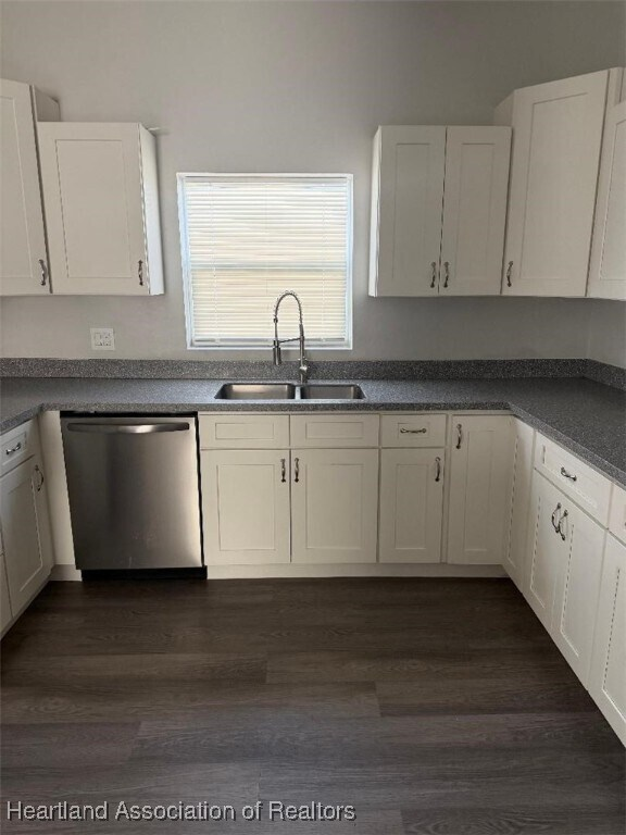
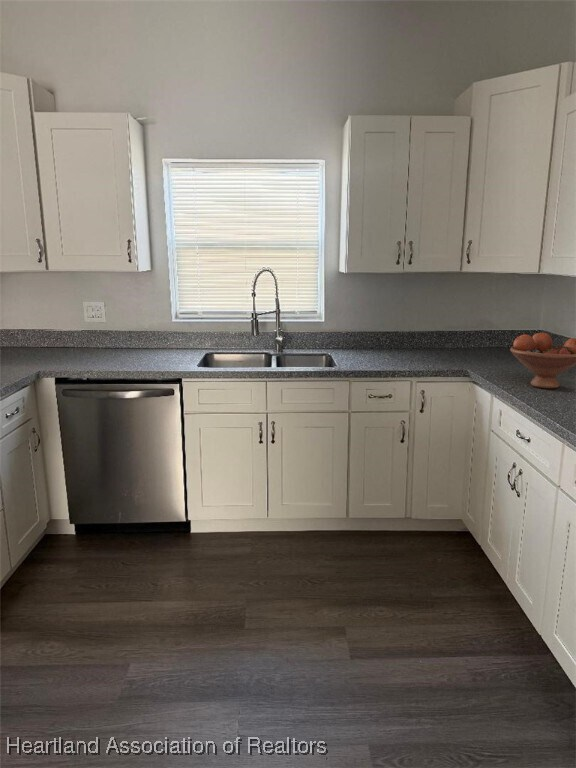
+ fruit bowl (547, 361)
